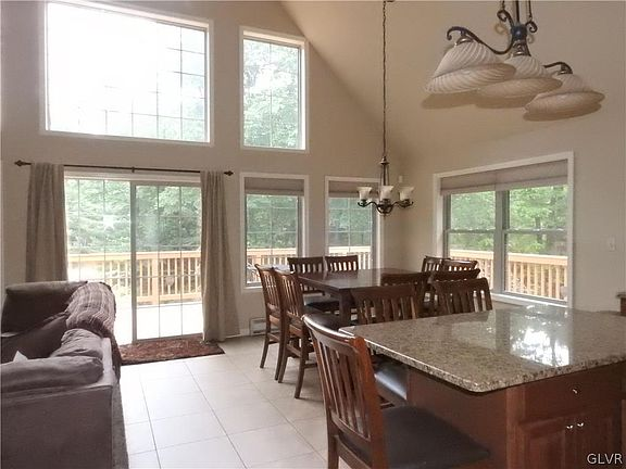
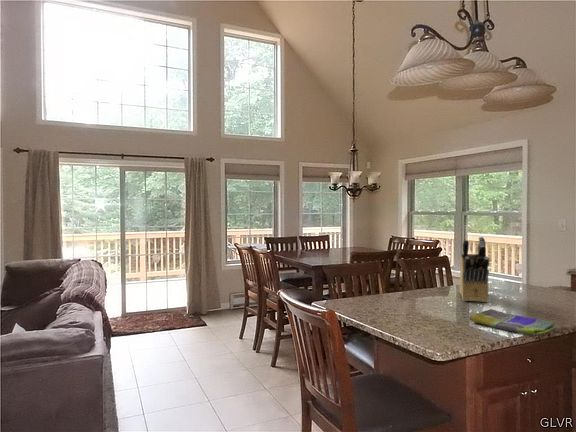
+ dish towel (510, 321)
+ knife block (473, 266)
